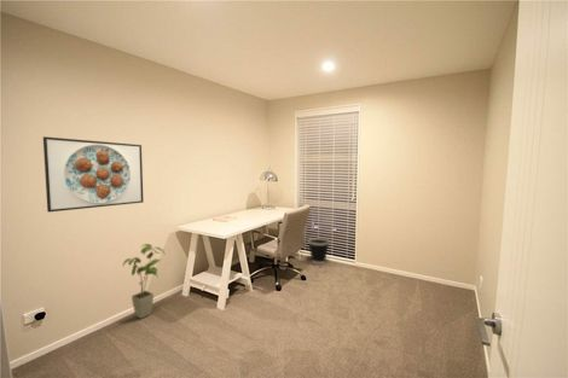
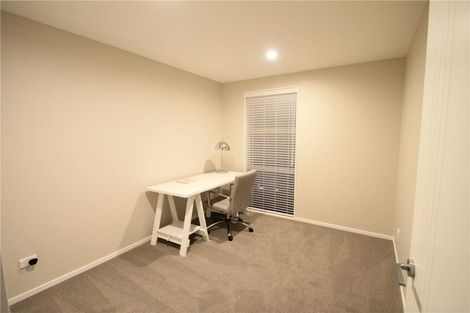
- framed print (100, 174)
- wastebasket (318, 250)
- house plant (146, 278)
